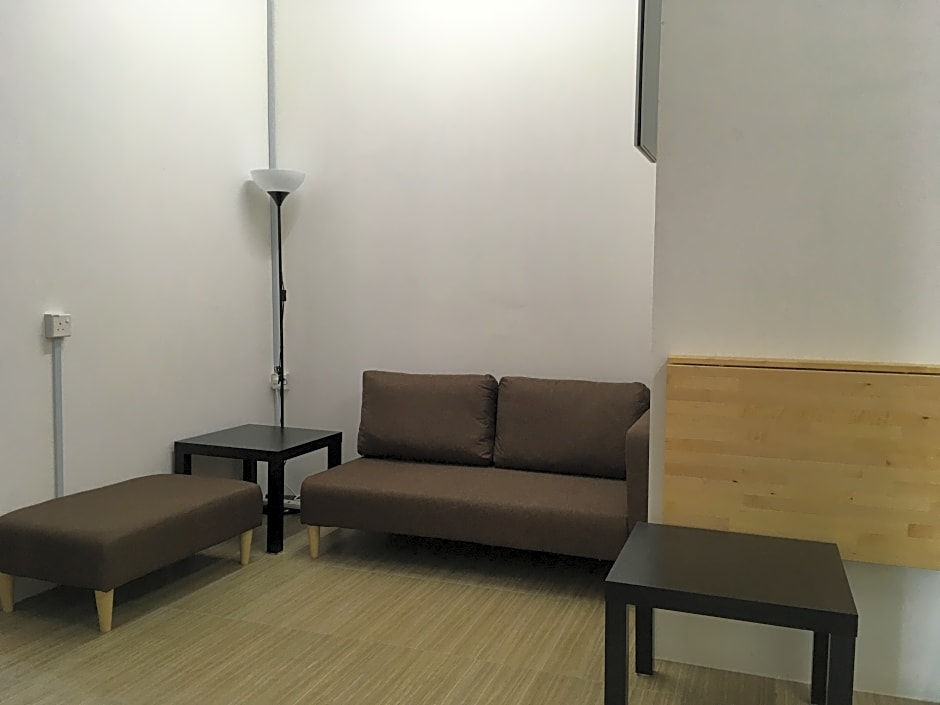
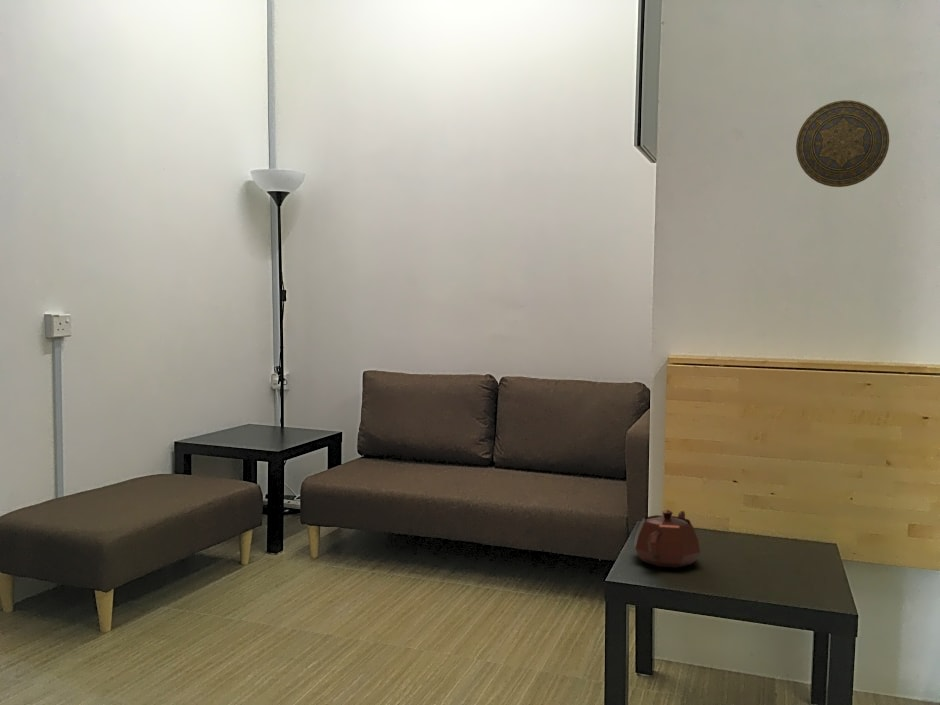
+ teapot (668, 535)
+ decorative plate (842, 143)
